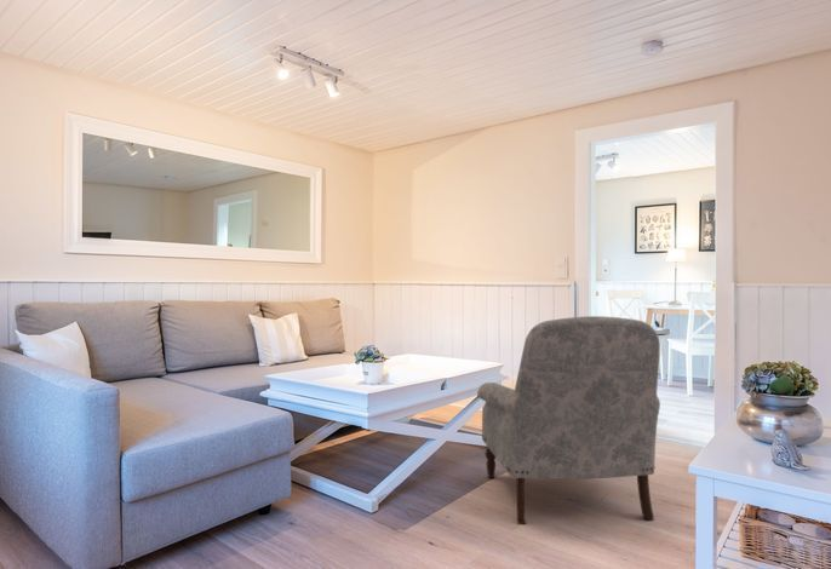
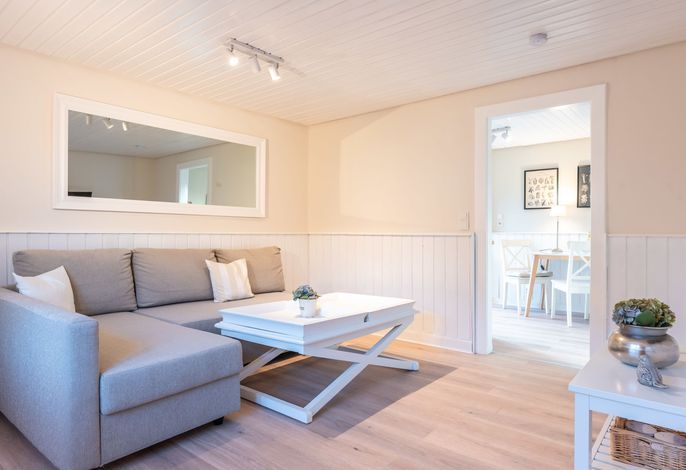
- armchair (567, 406)
